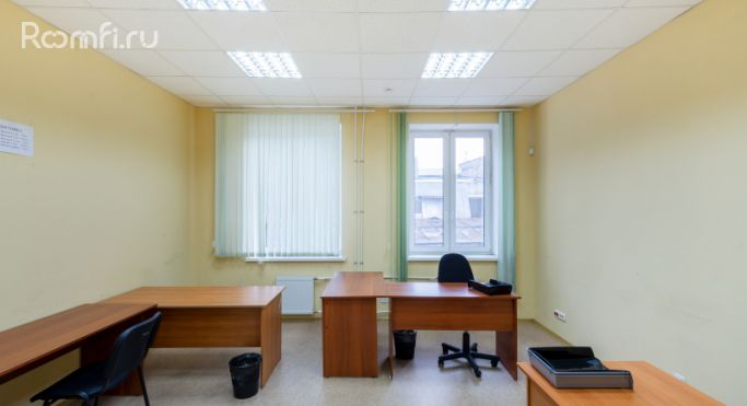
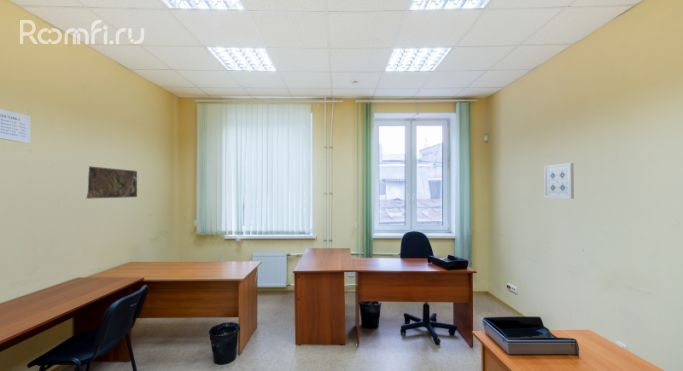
+ map (114, 183)
+ wall art (558, 181)
